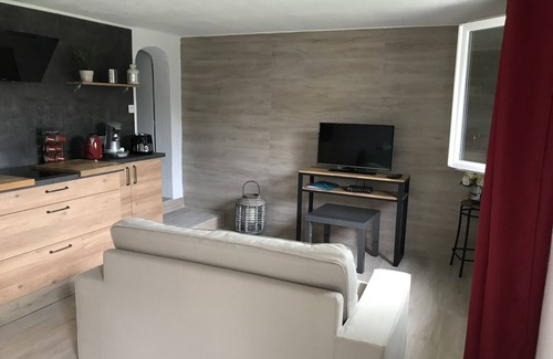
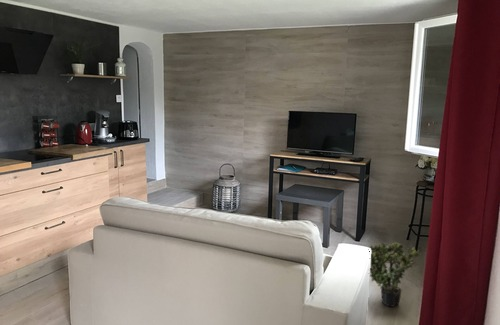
+ potted plant (391, 271)
